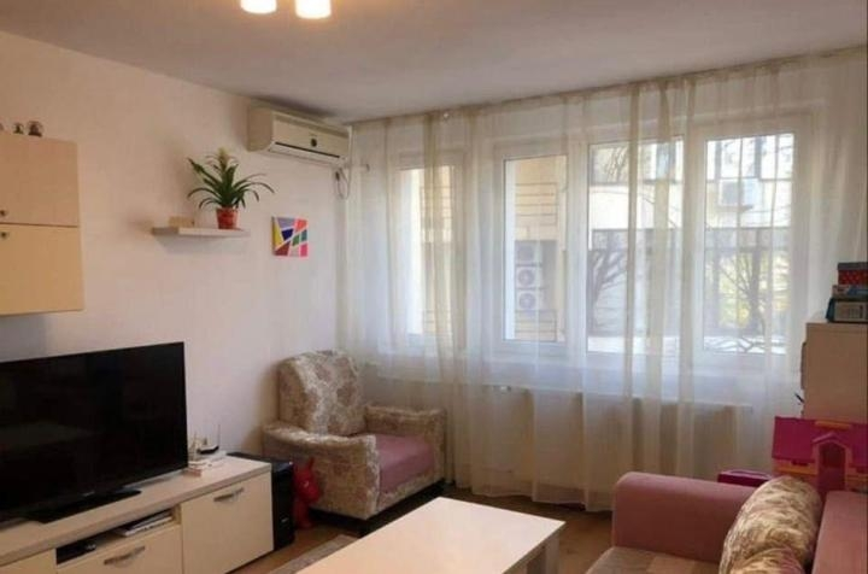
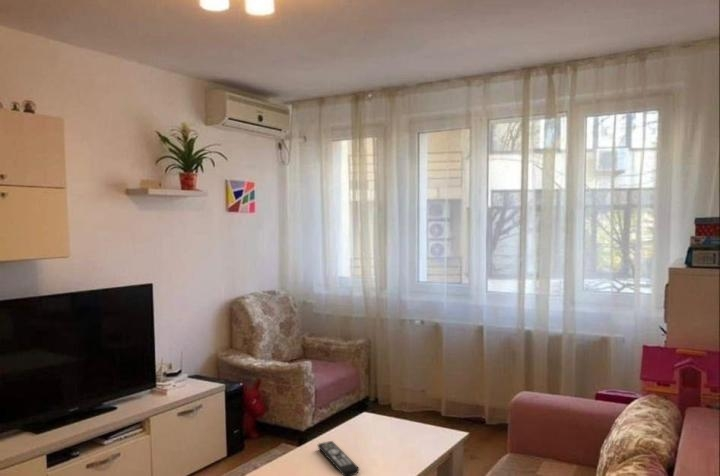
+ remote control (337, 458)
